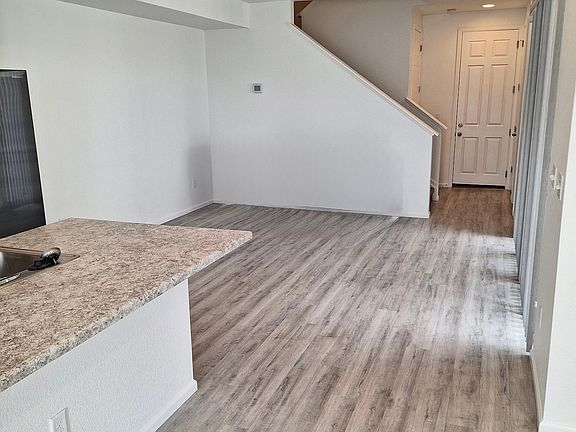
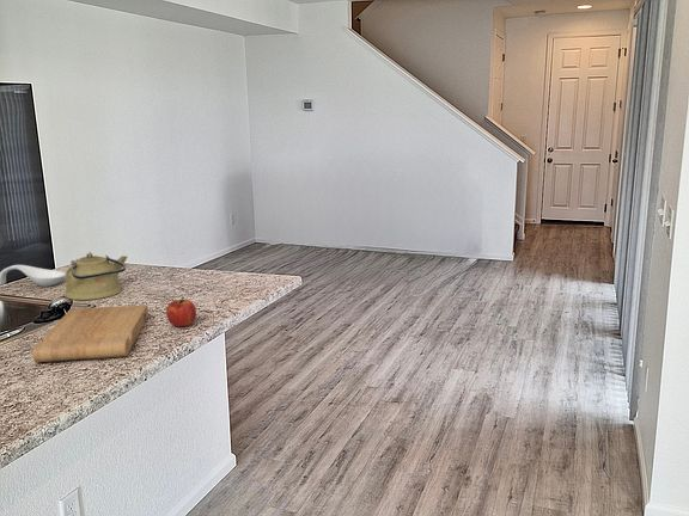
+ kettle (97, 271)
+ fruit (181, 311)
+ cutting board (96, 330)
+ spoon rest (31, 275)
